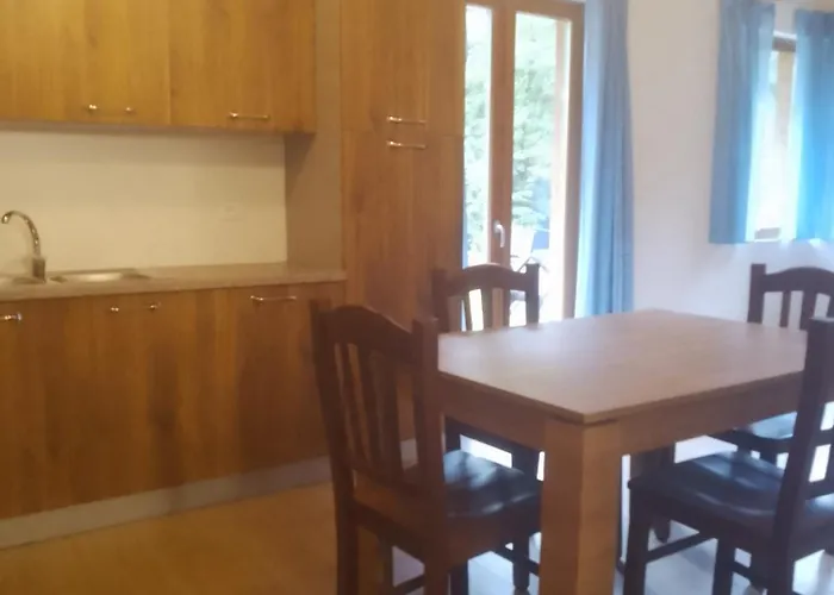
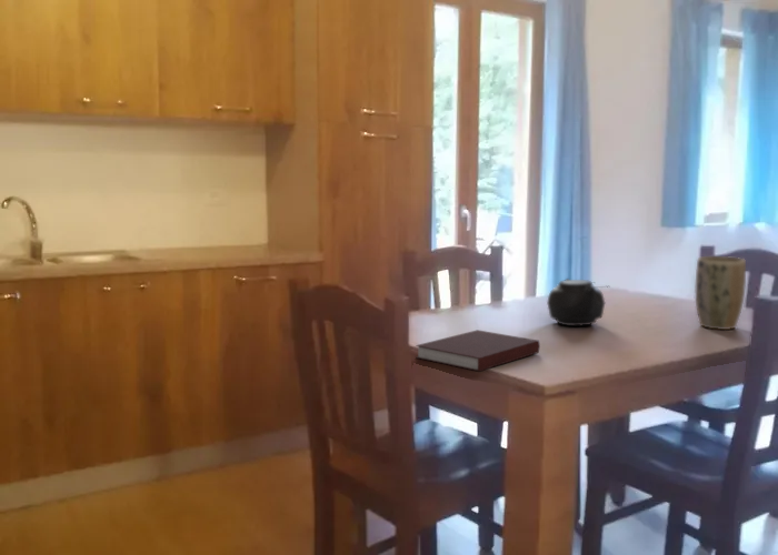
+ notebook (478, 349)
+ teapot (578, 303)
+ plant pot (719, 292)
